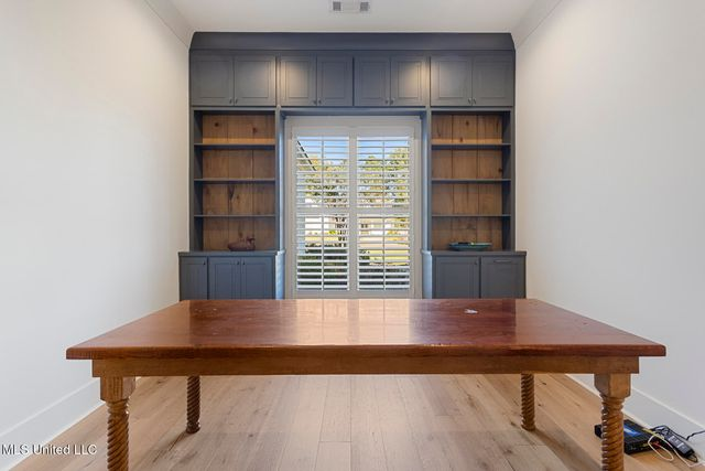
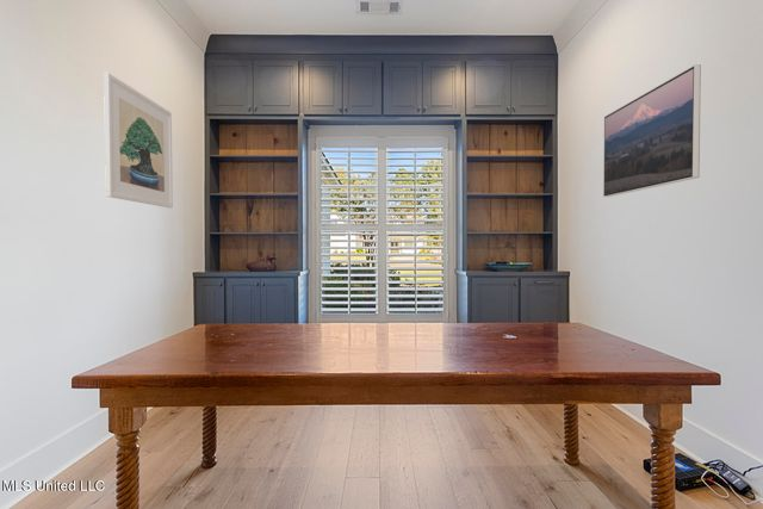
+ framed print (142, 149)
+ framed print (644, 142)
